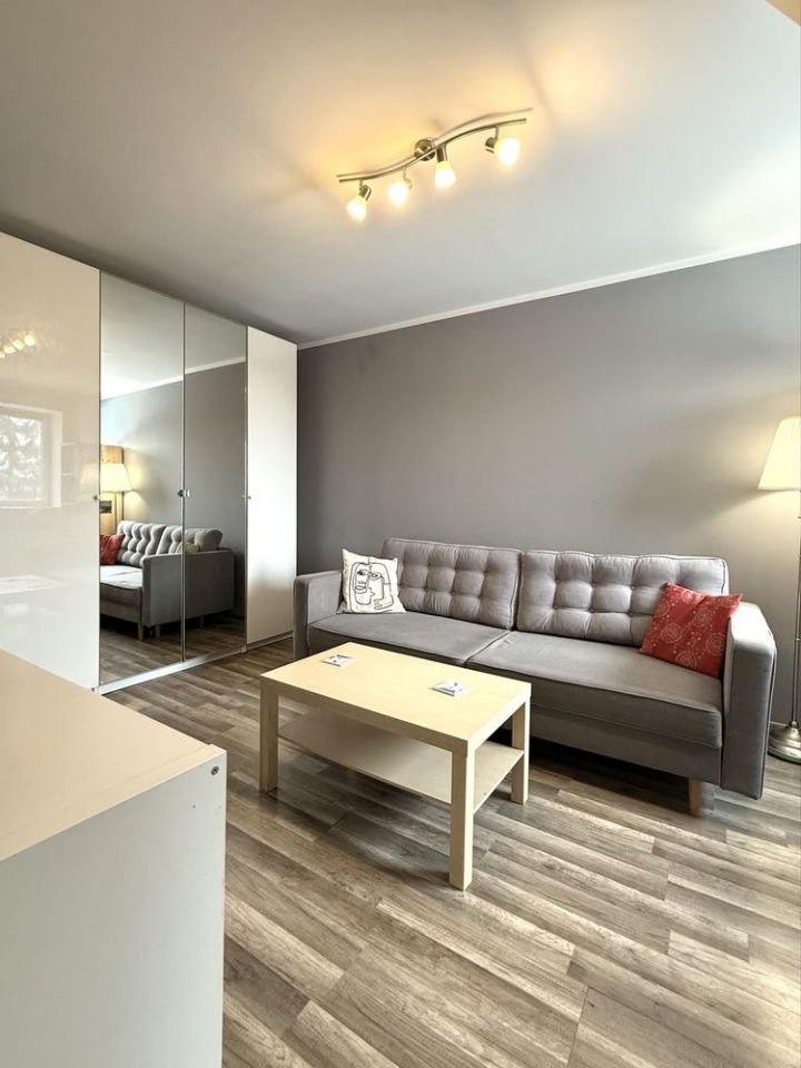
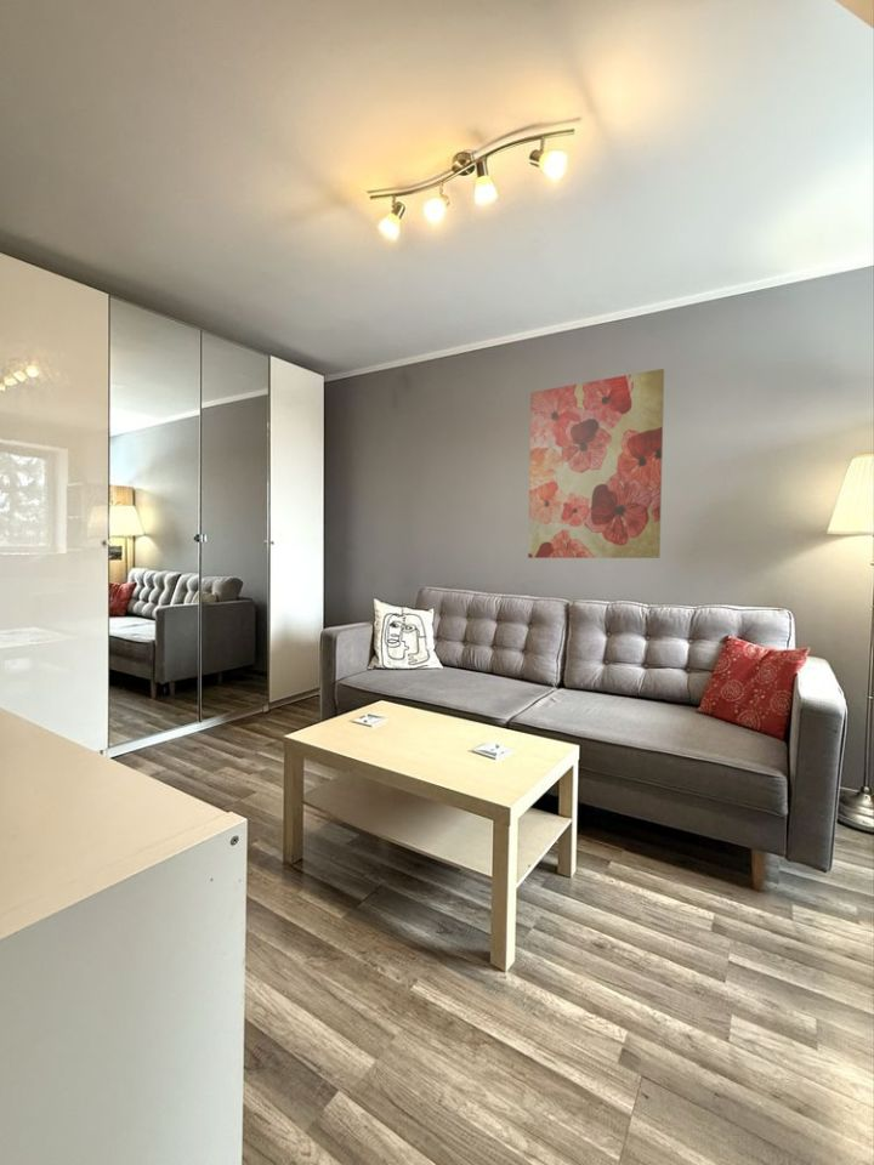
+ wall art (591, 470)
